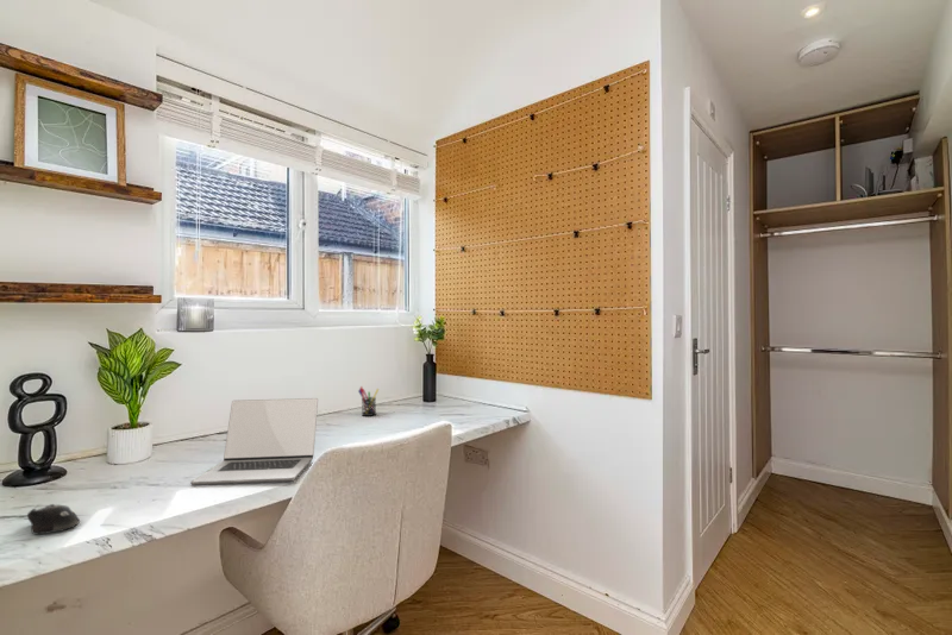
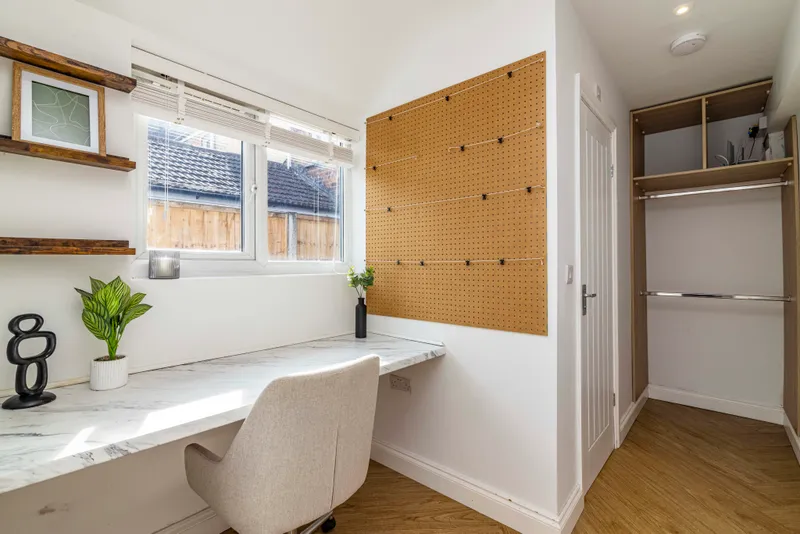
- laptop (261, 436)
- computer mouse (52, 515)
- pen holder (368, 400)
